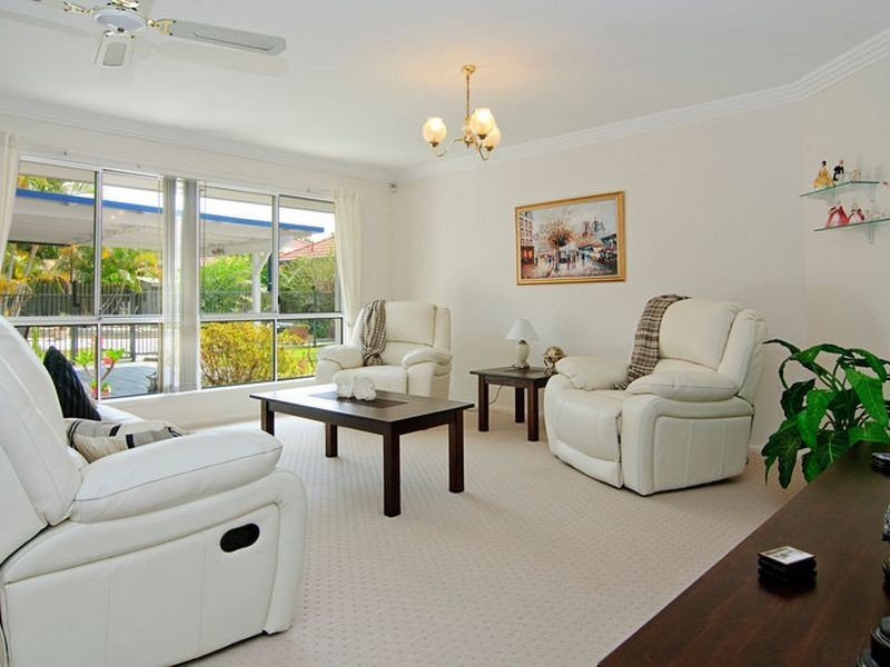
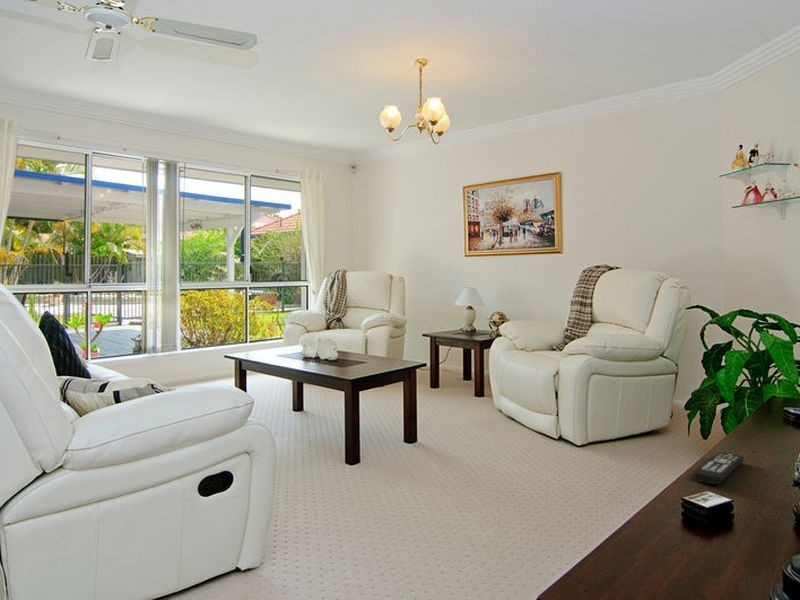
+ remote control (719, 467)
